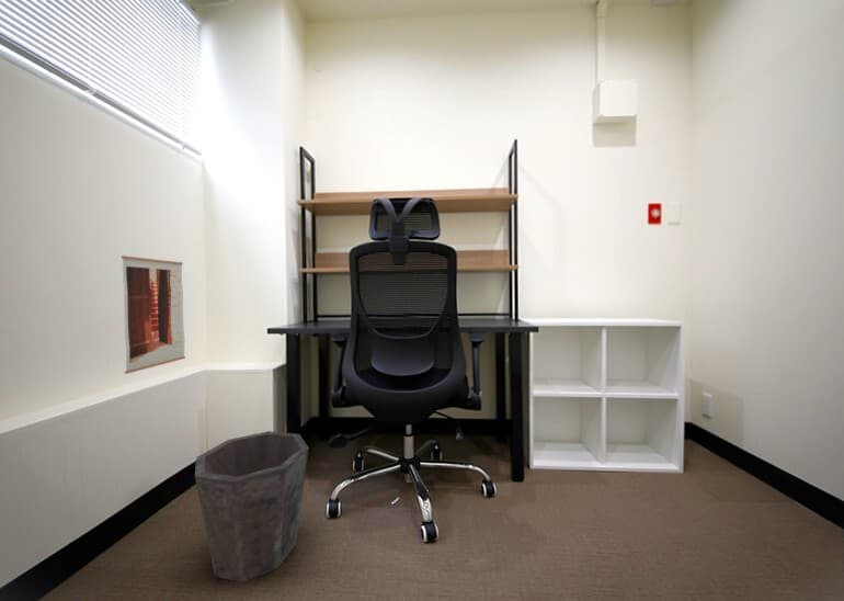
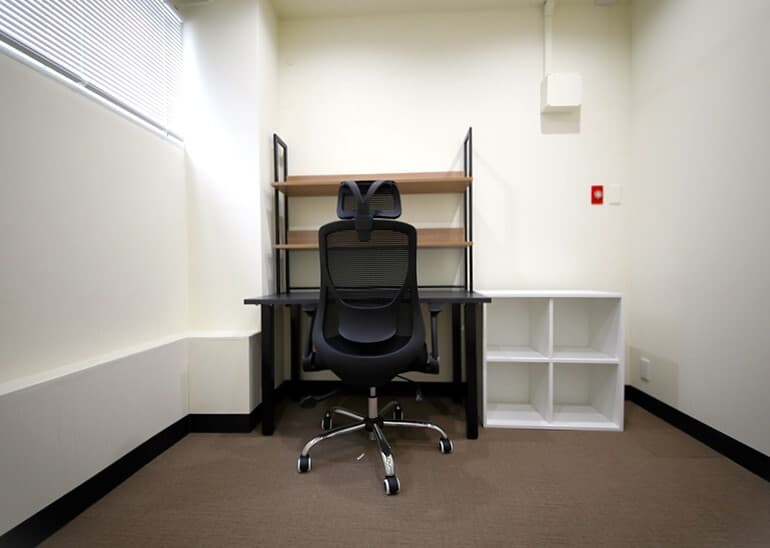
- waste bin (254, 501)
- wall art (157, 313)
